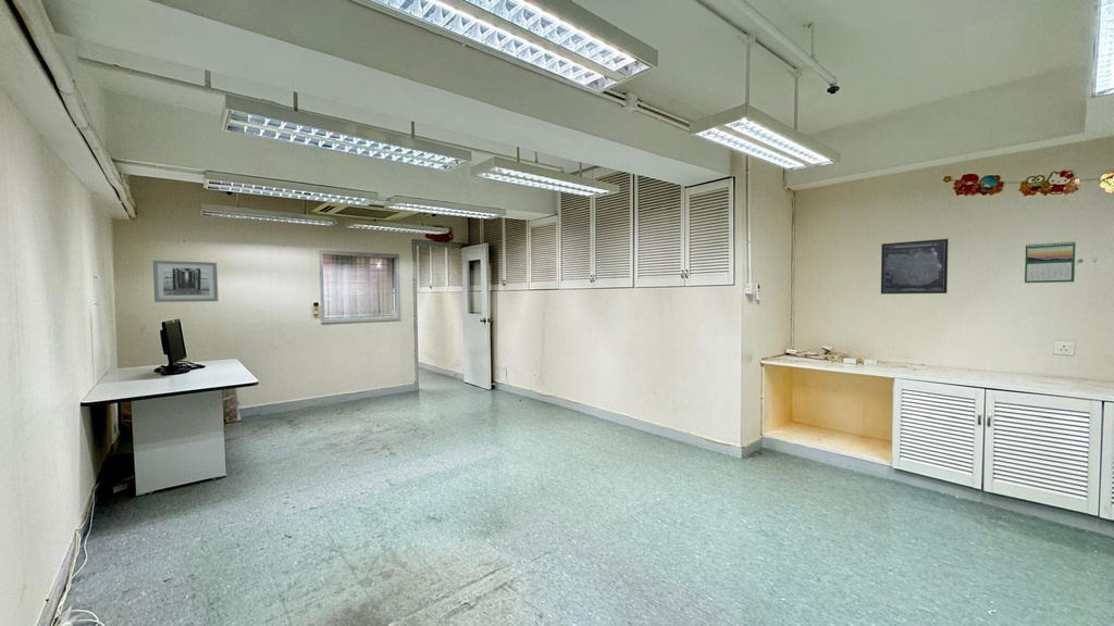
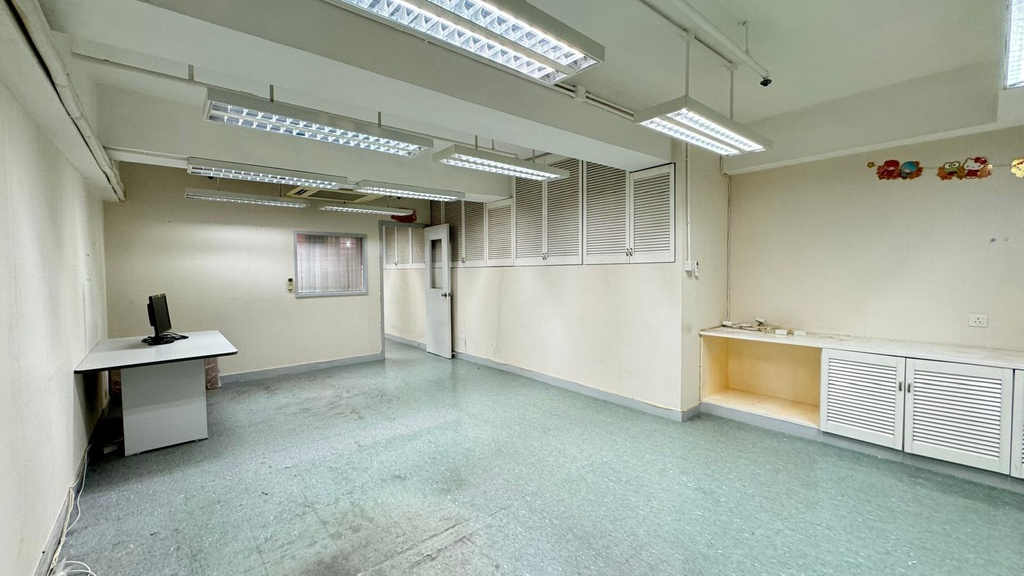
- wall art (186, 281)
- wall art (913, 267)
- calendar (1049, 262)
